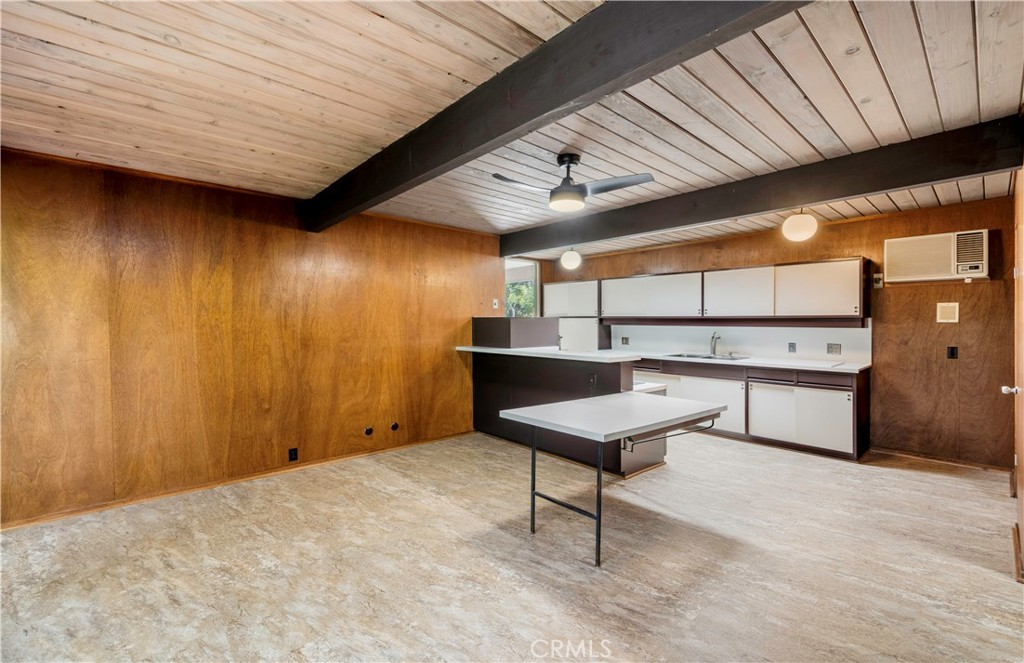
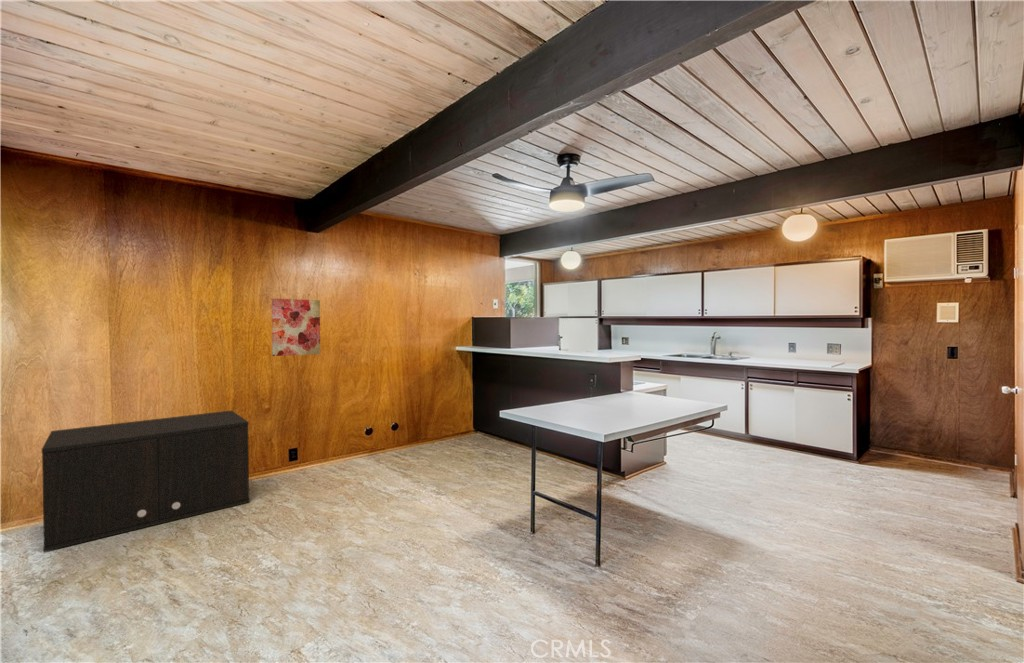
+ storage cabinet (155, 468)
+ wall art (296, 327)
